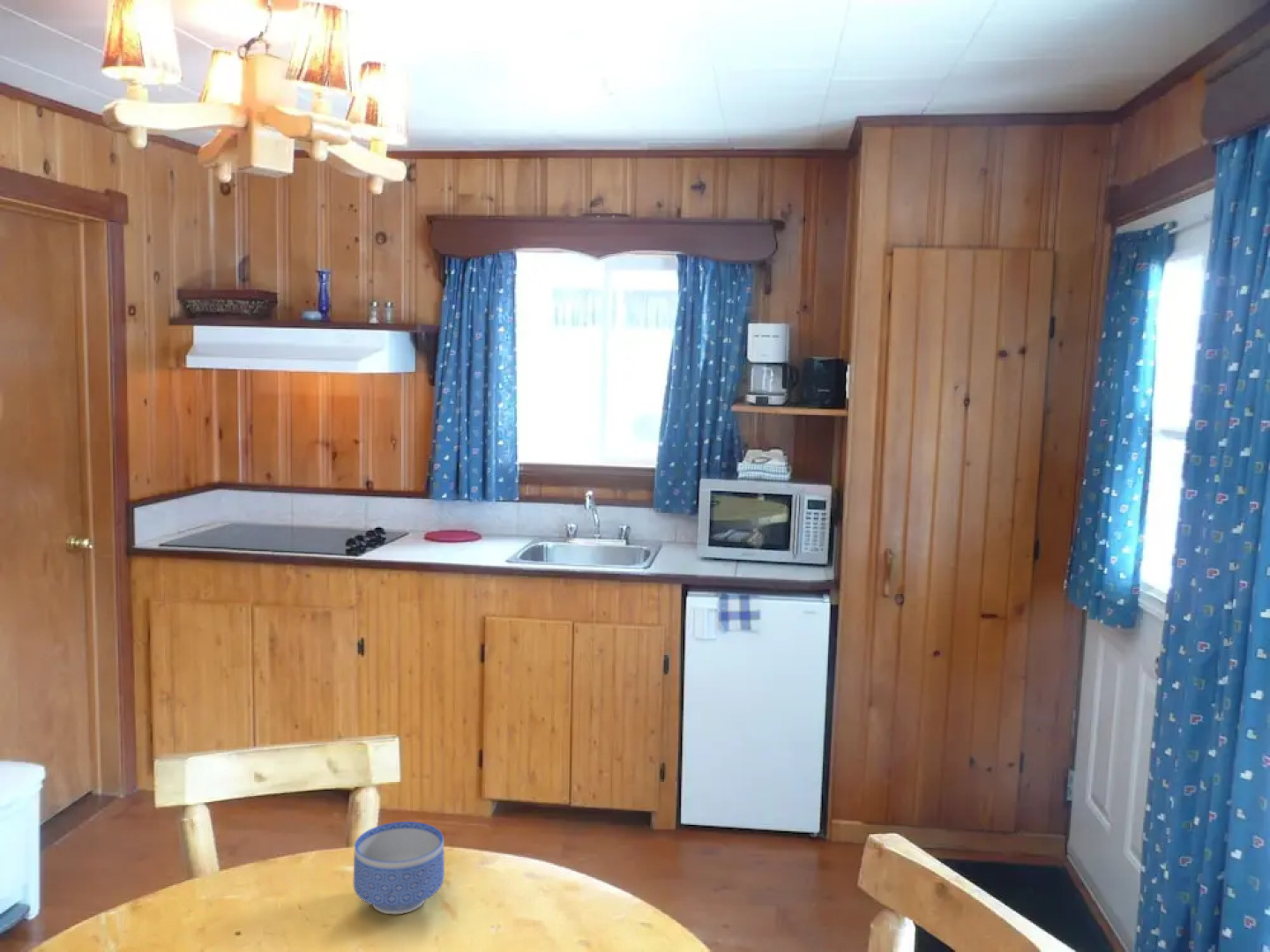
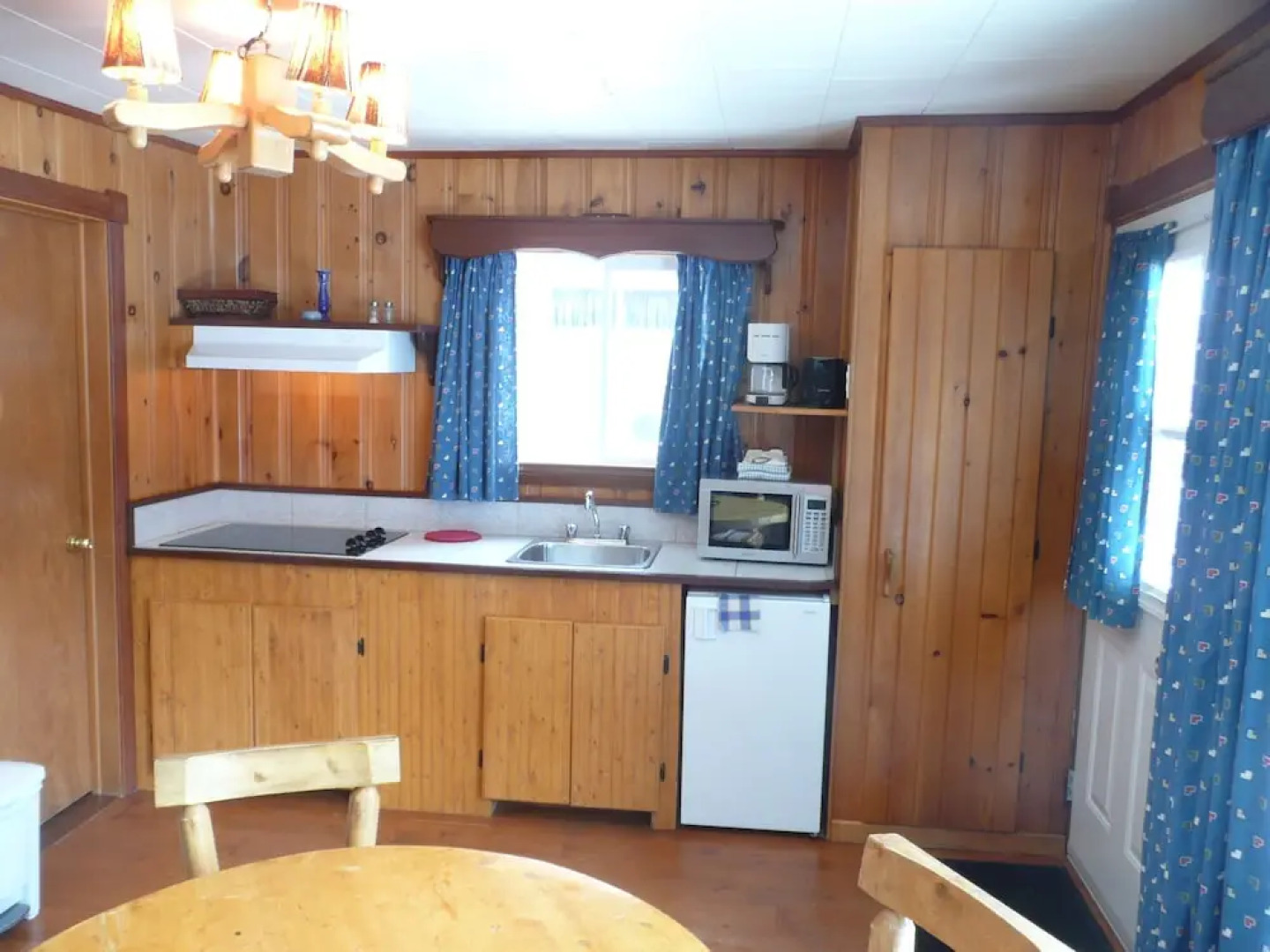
- bowl (399, 870)
